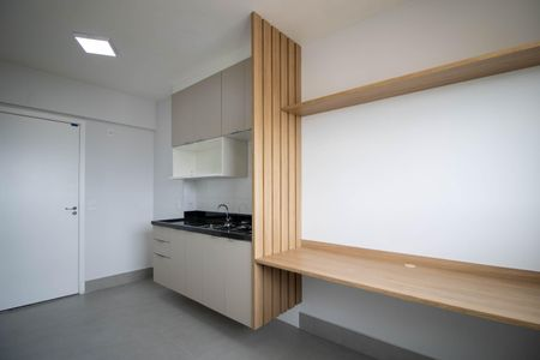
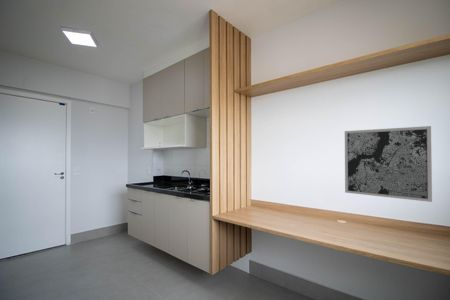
+ wall art (383, 162)
